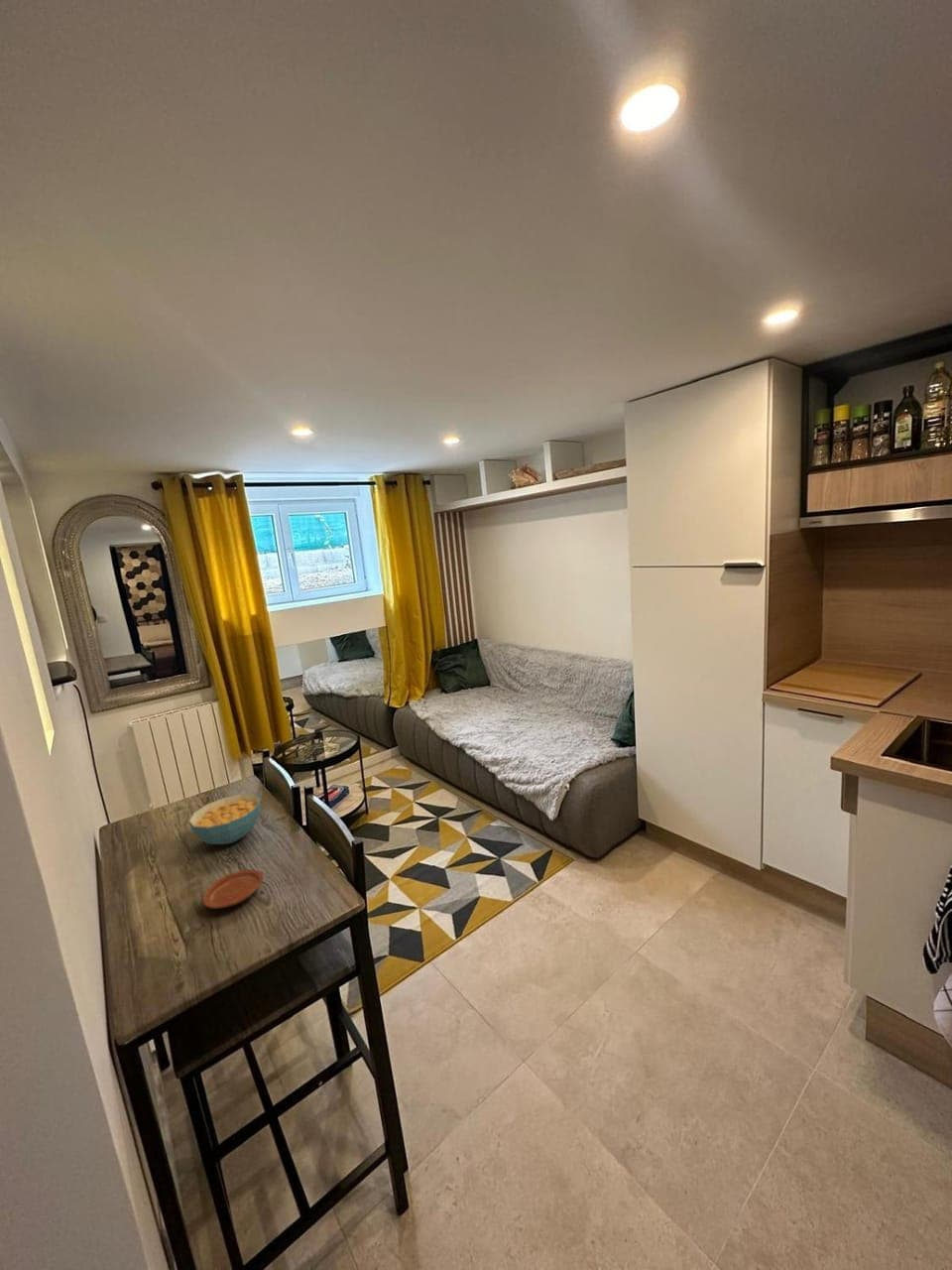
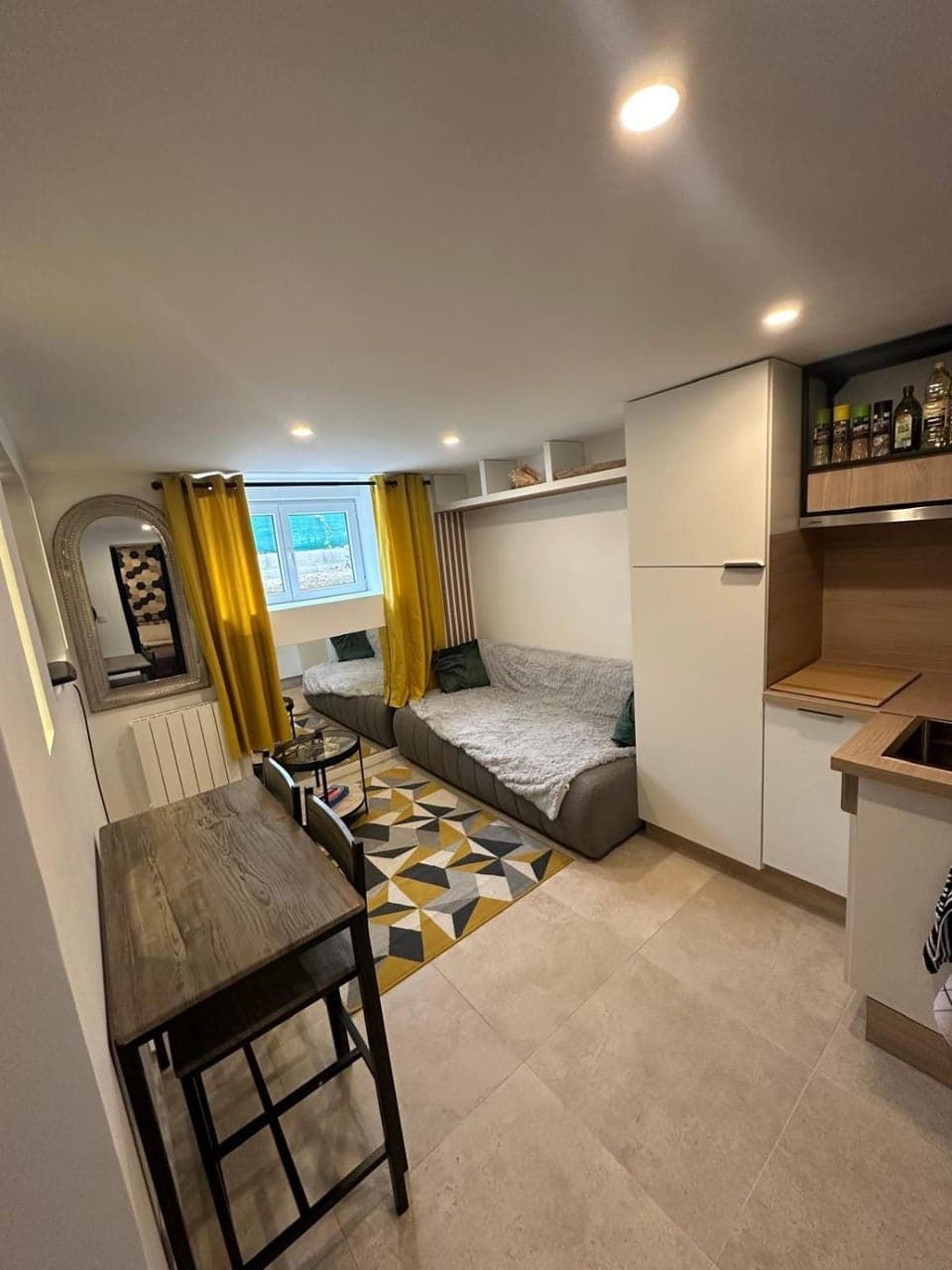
- plate (234, 892)
- cereal bowl (228, 824)
